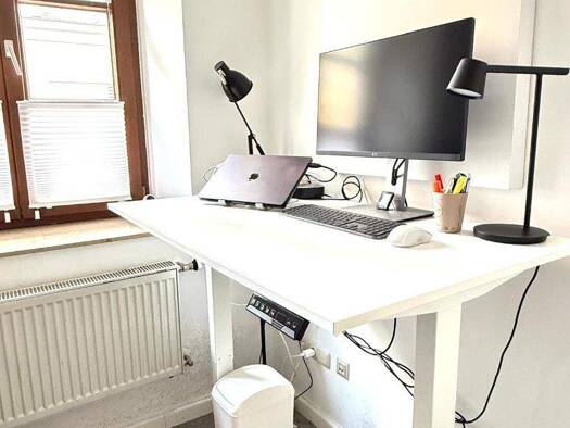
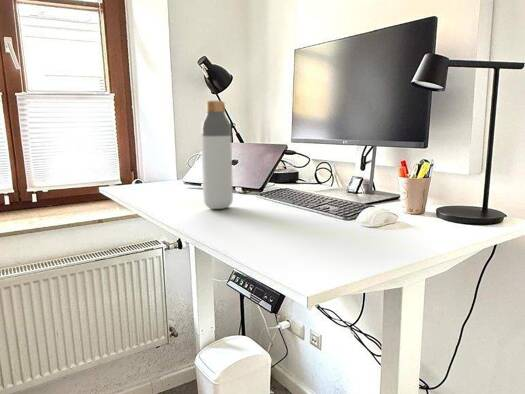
+ bottle (216, 155)
